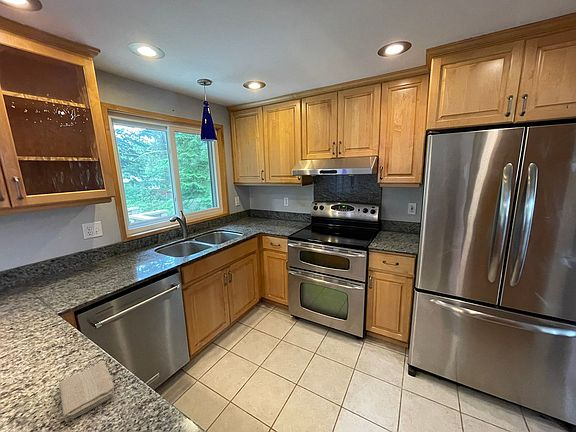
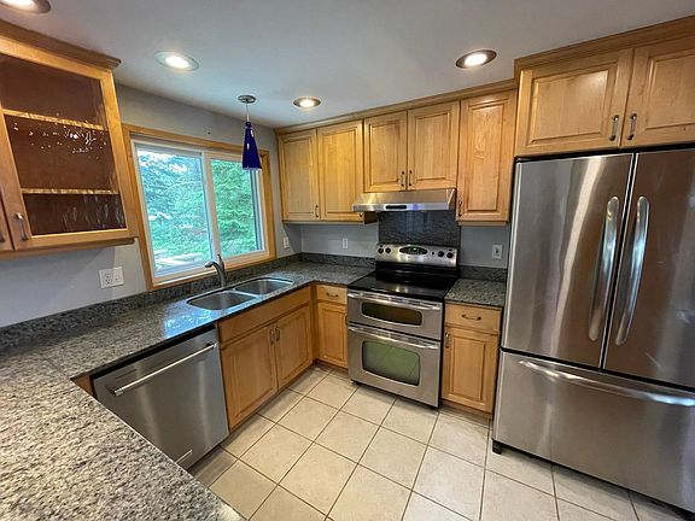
- washcloth (86, 387)
